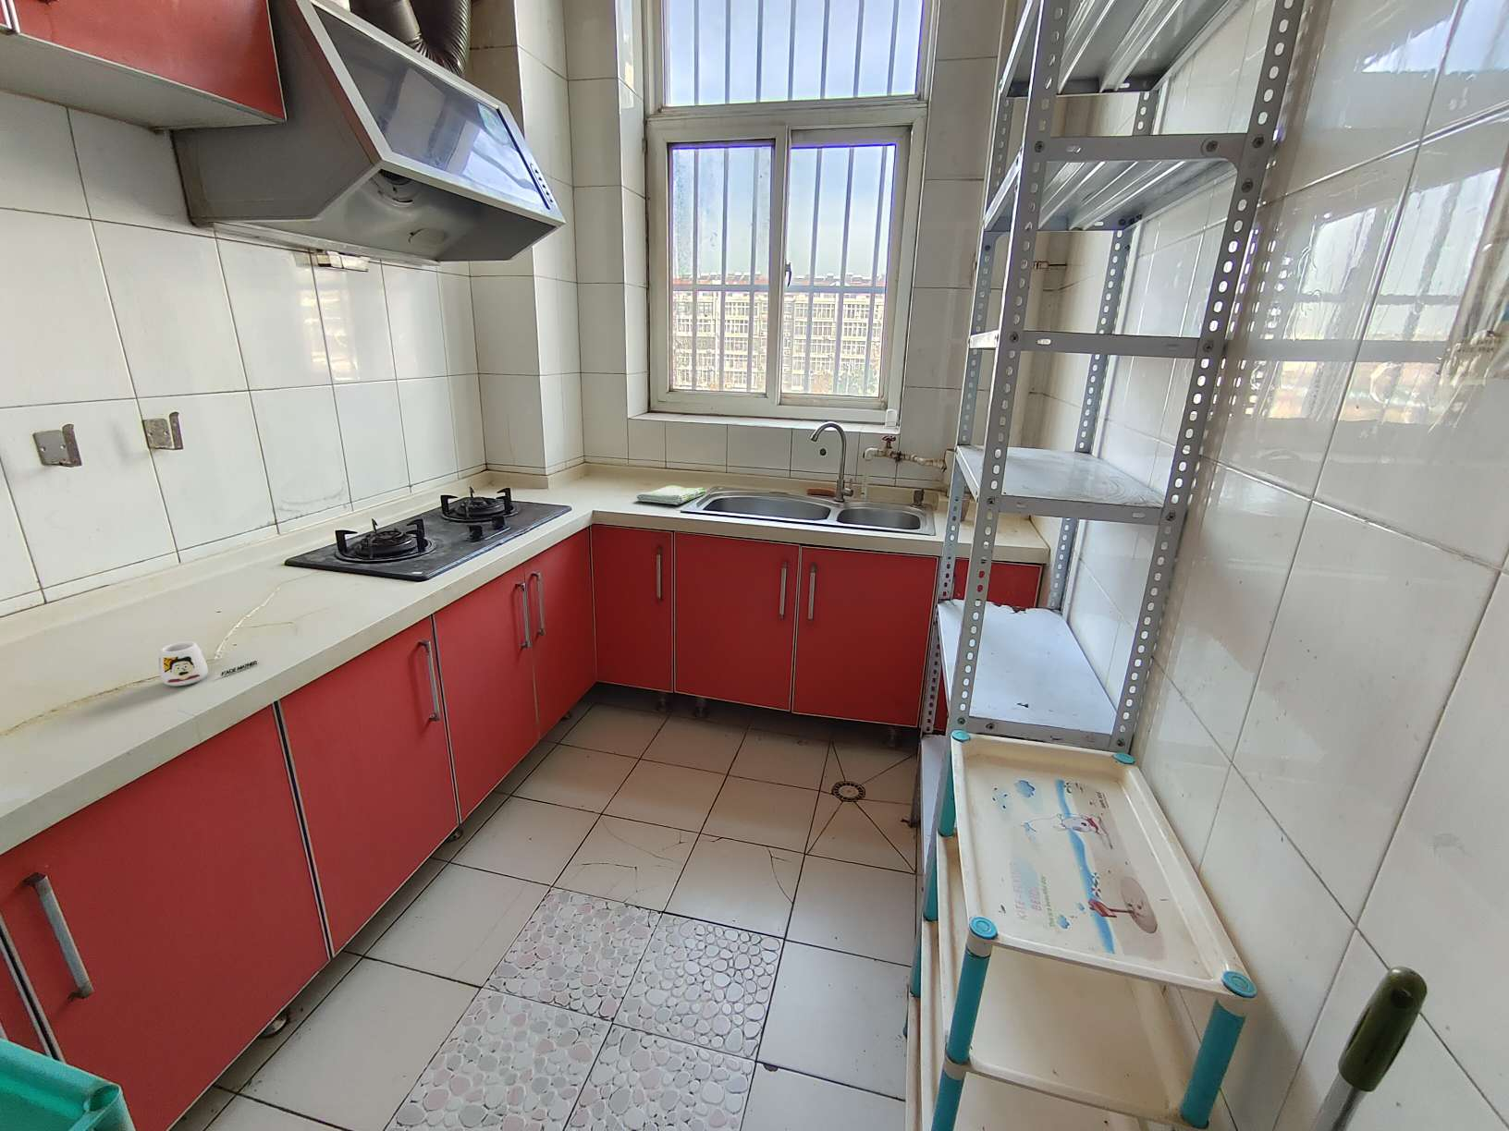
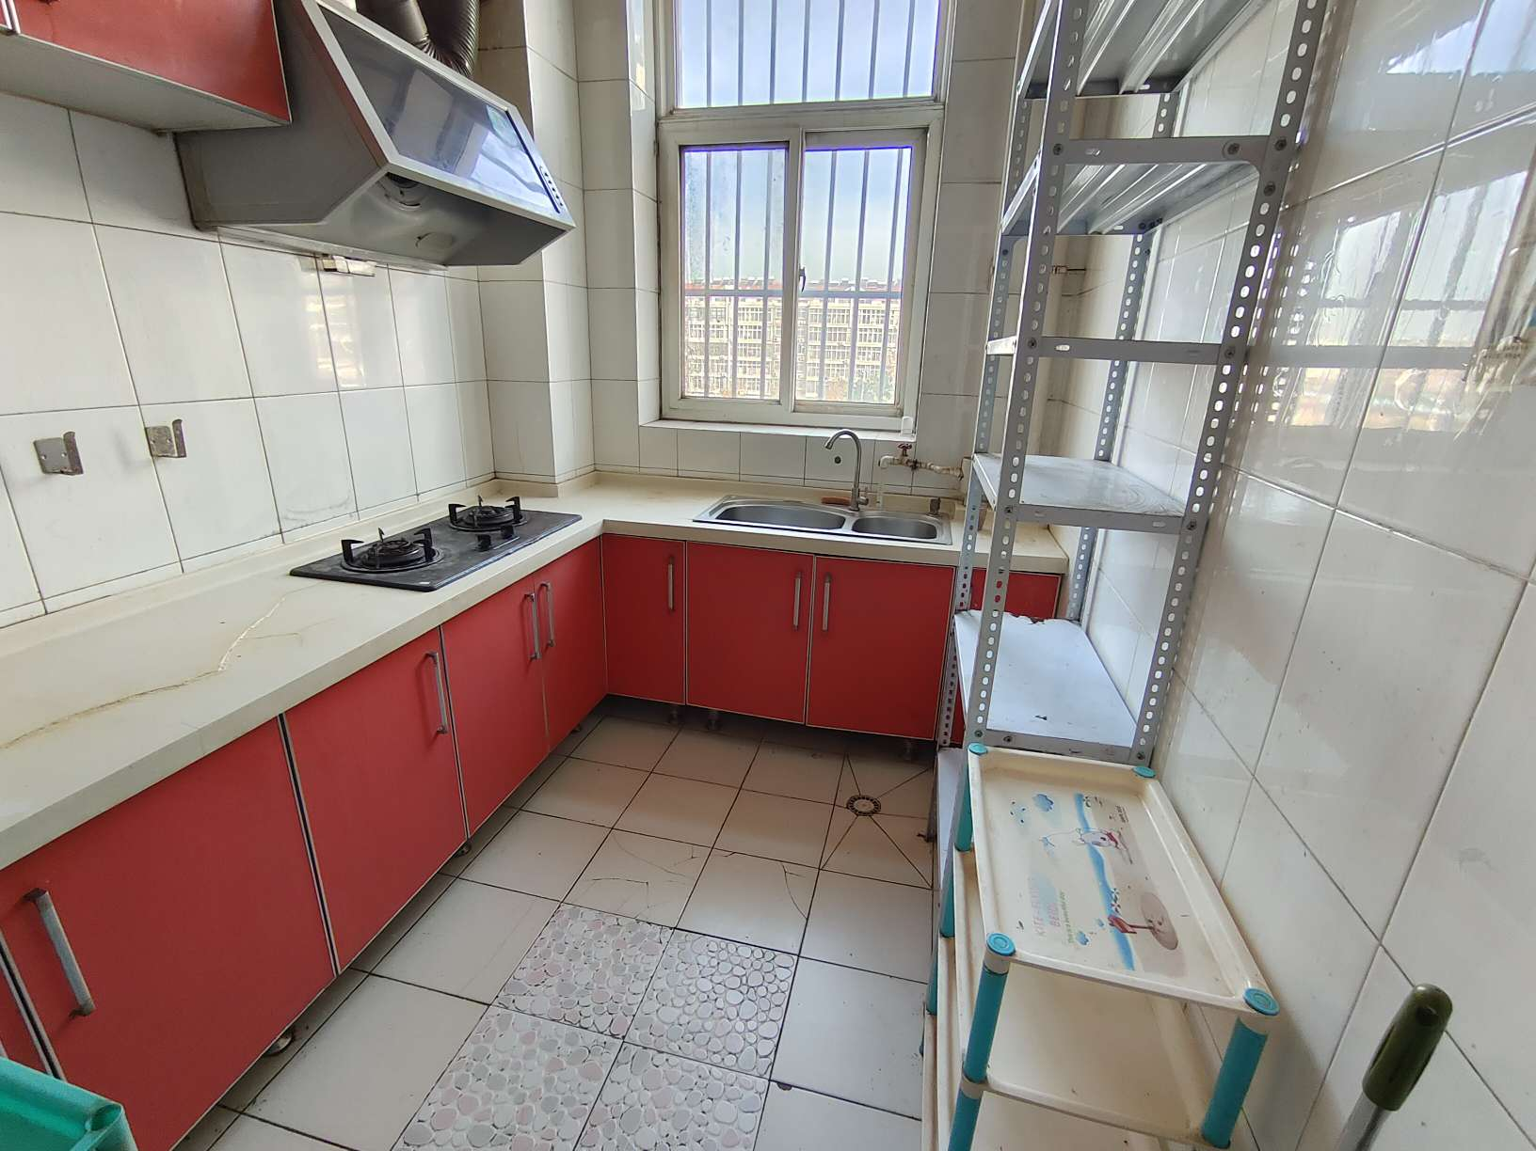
- mug (201, 655)
- dish towel (671, 493)
